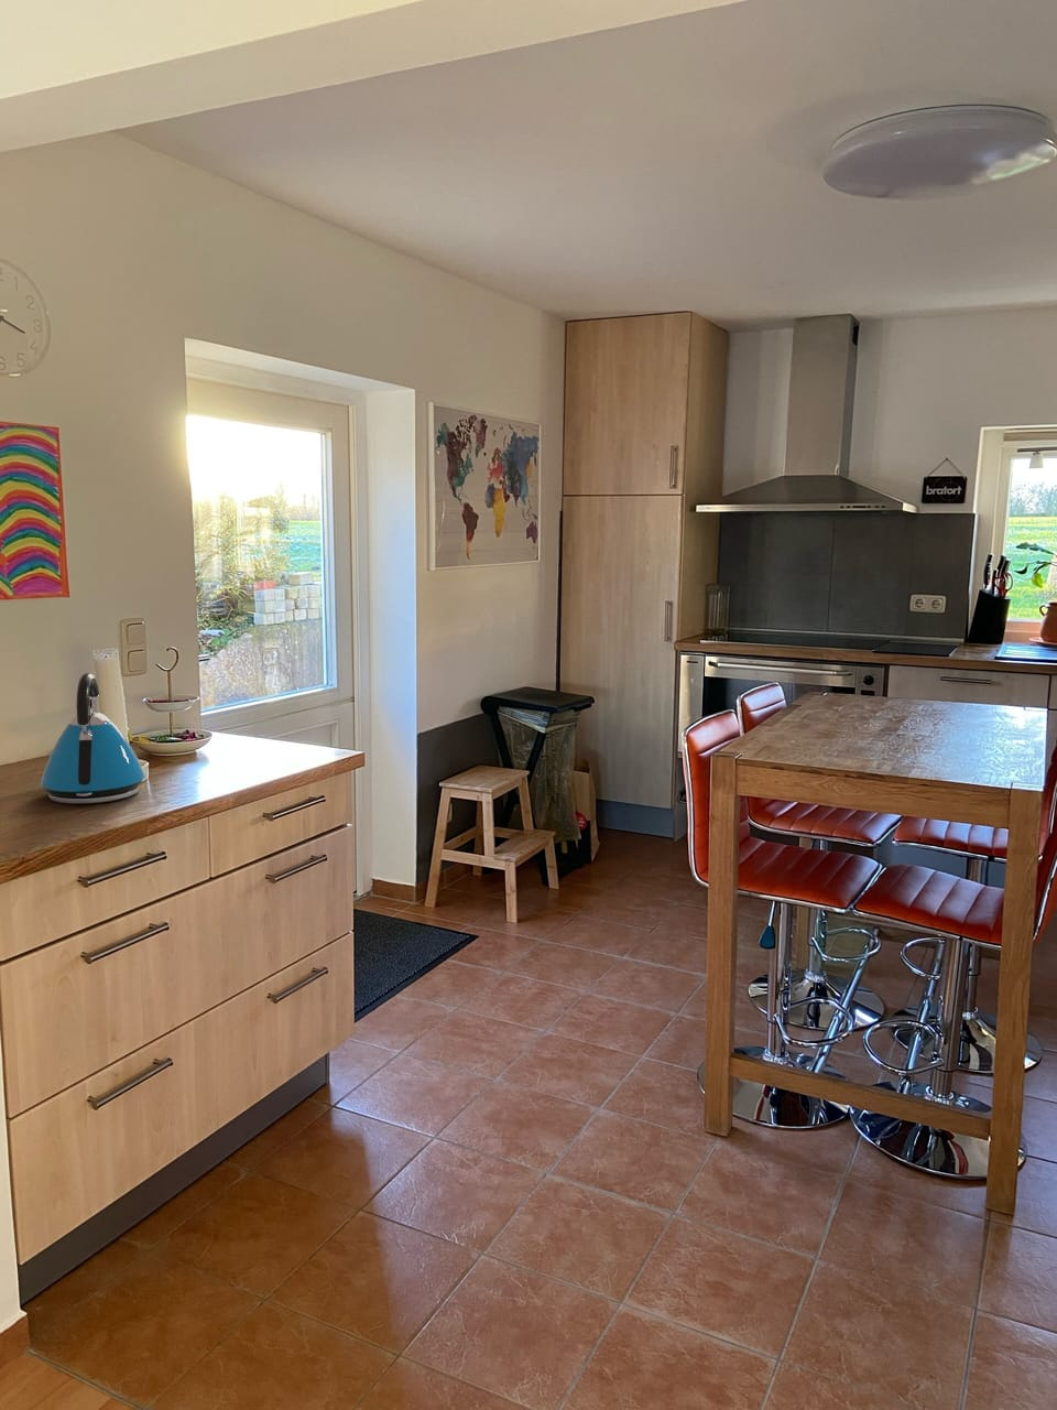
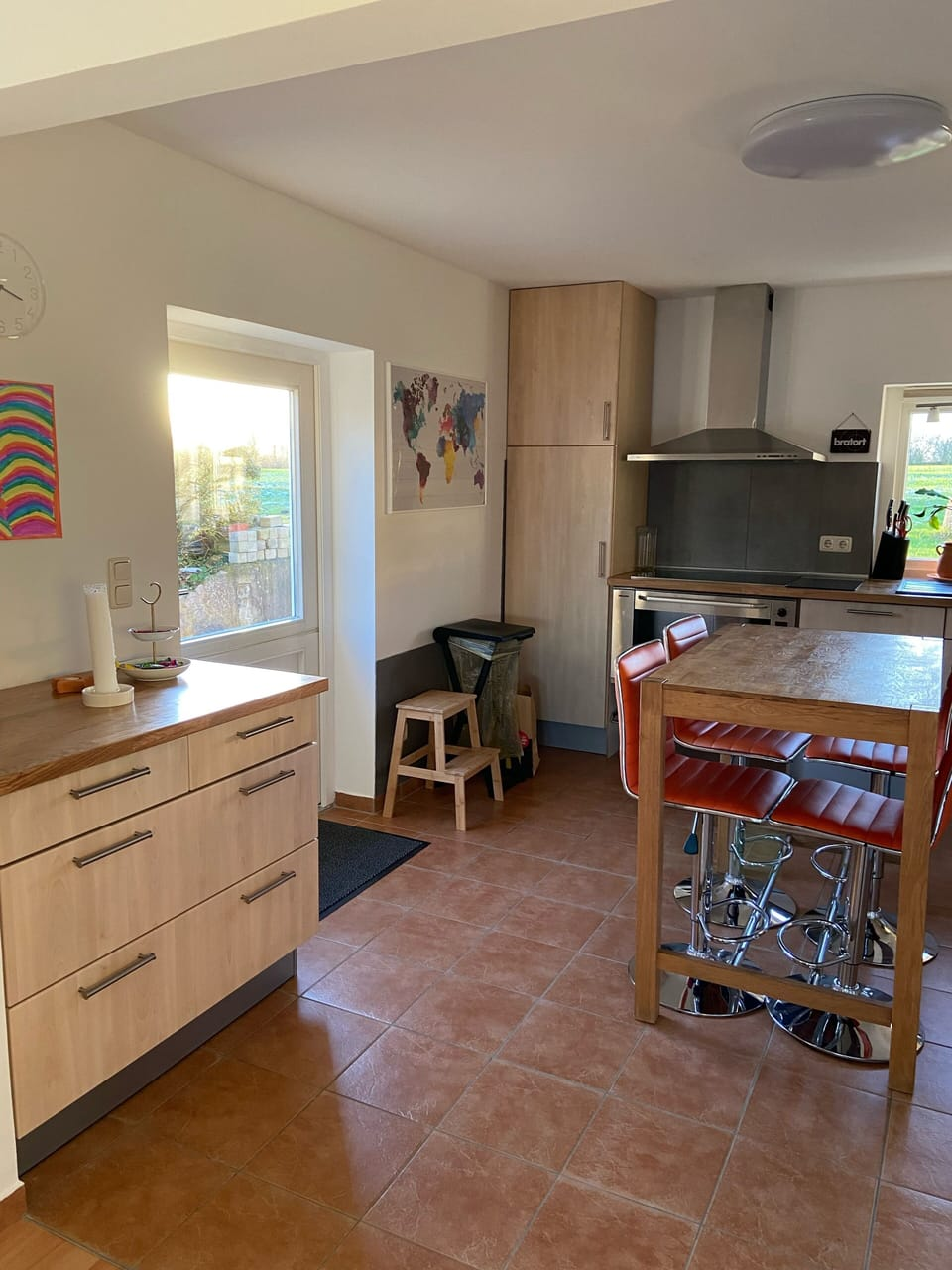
- kettle (89, 734)
